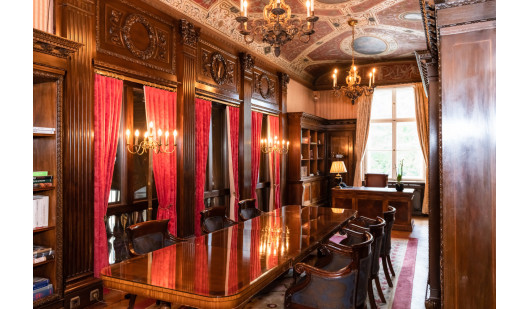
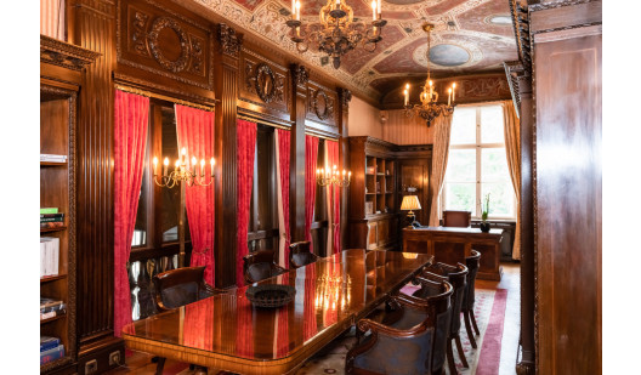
+ decorative bowl (271, 296)
